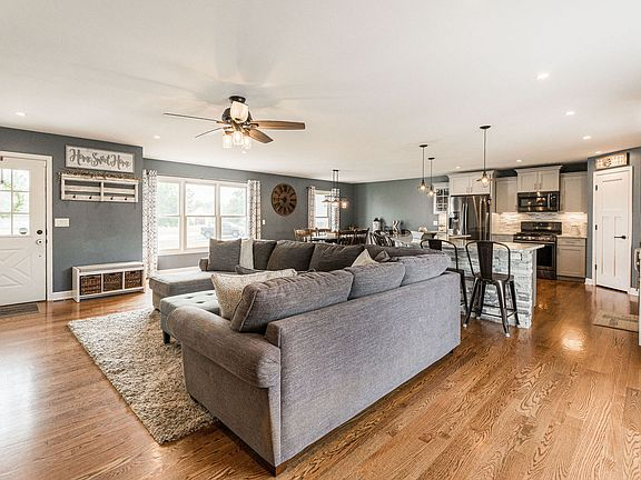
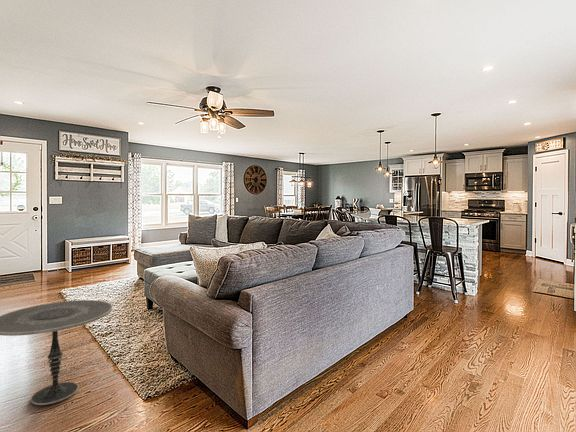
+ side table (55, 353)
